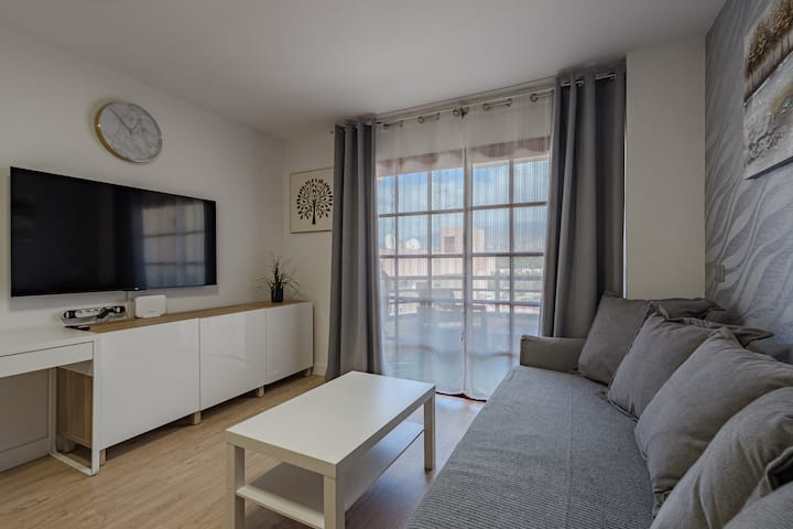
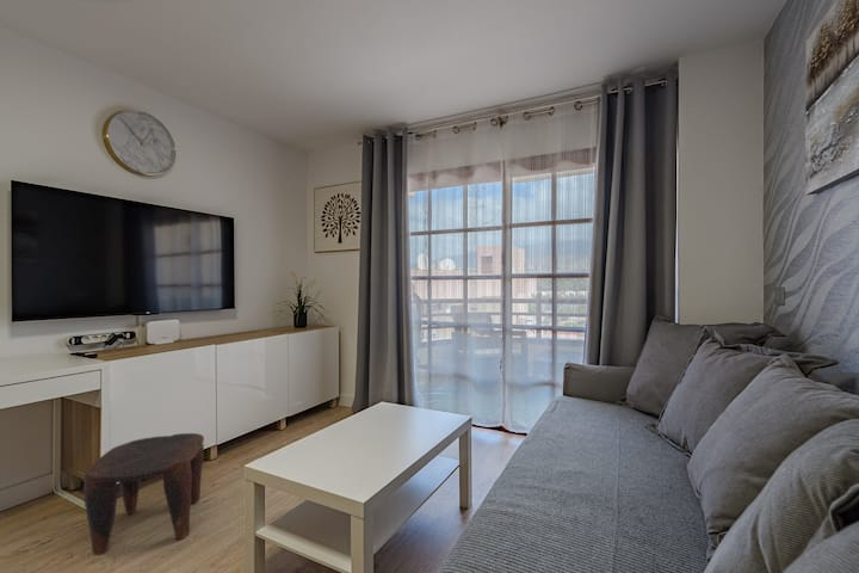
+ stool (149, 476)
